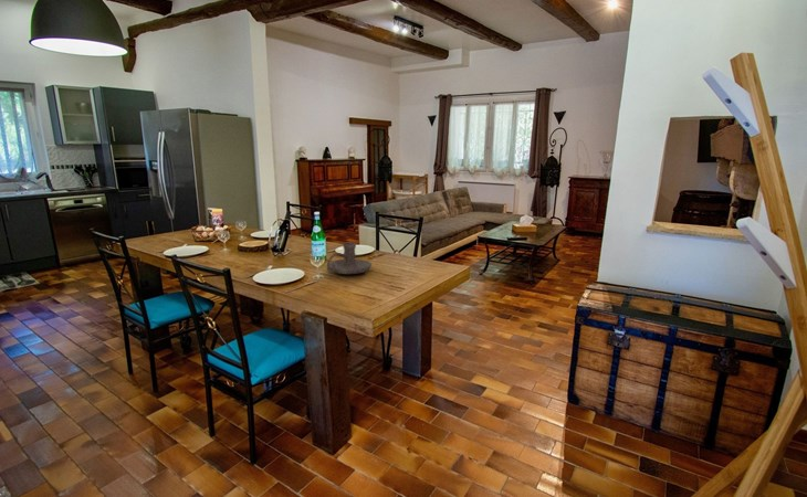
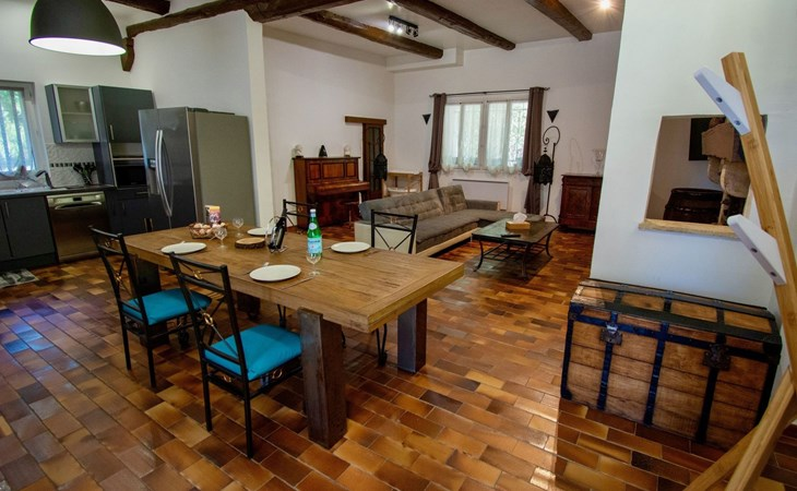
- candle holder (346, 258)
